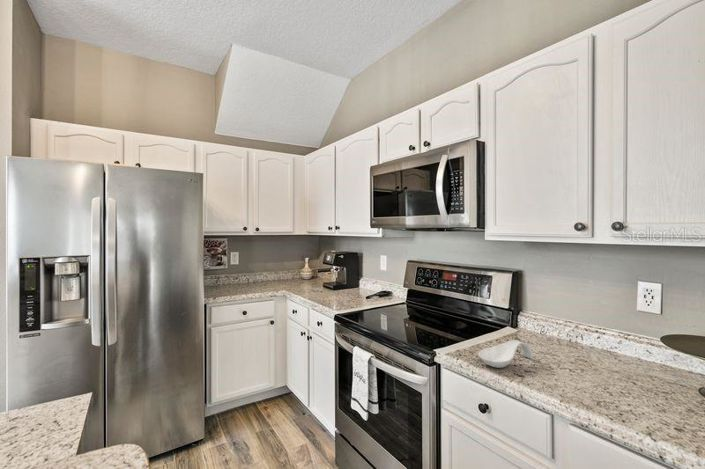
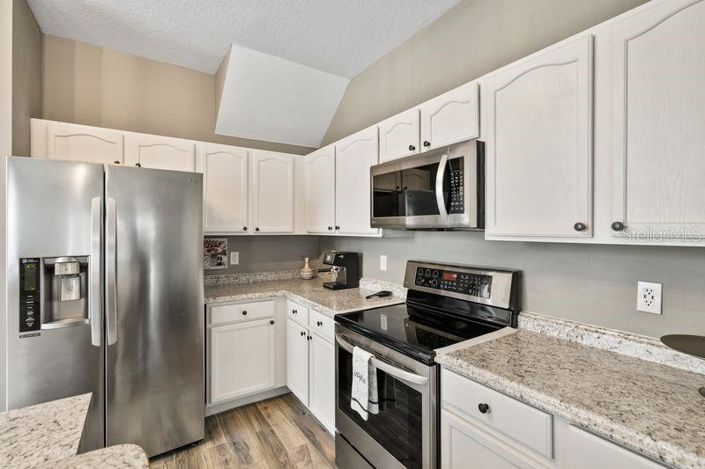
- spoon rest (506, 352)
